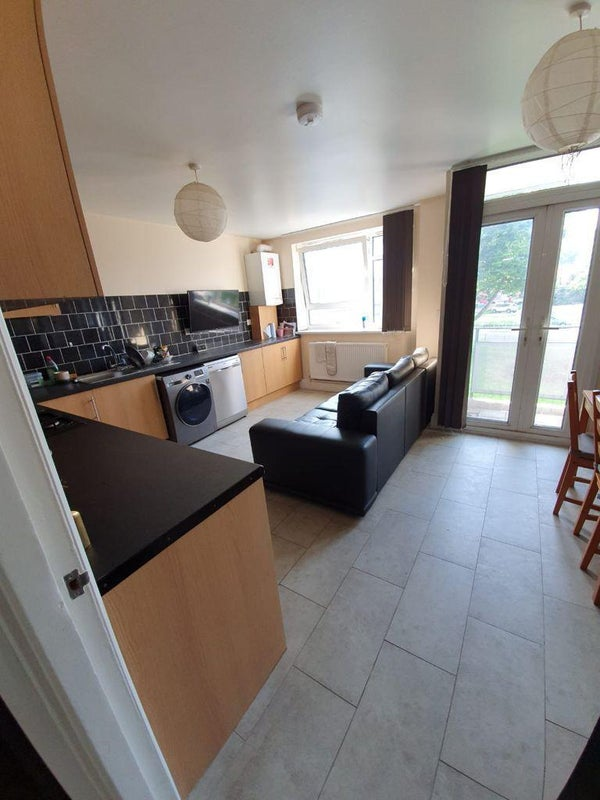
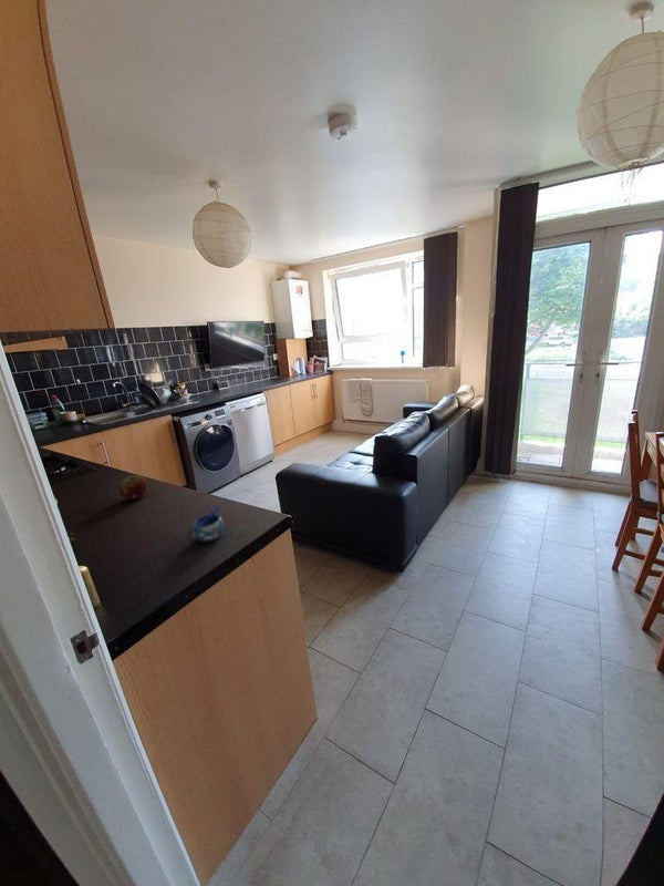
+ mug (207, 525)
+ fruit (133, 487)
